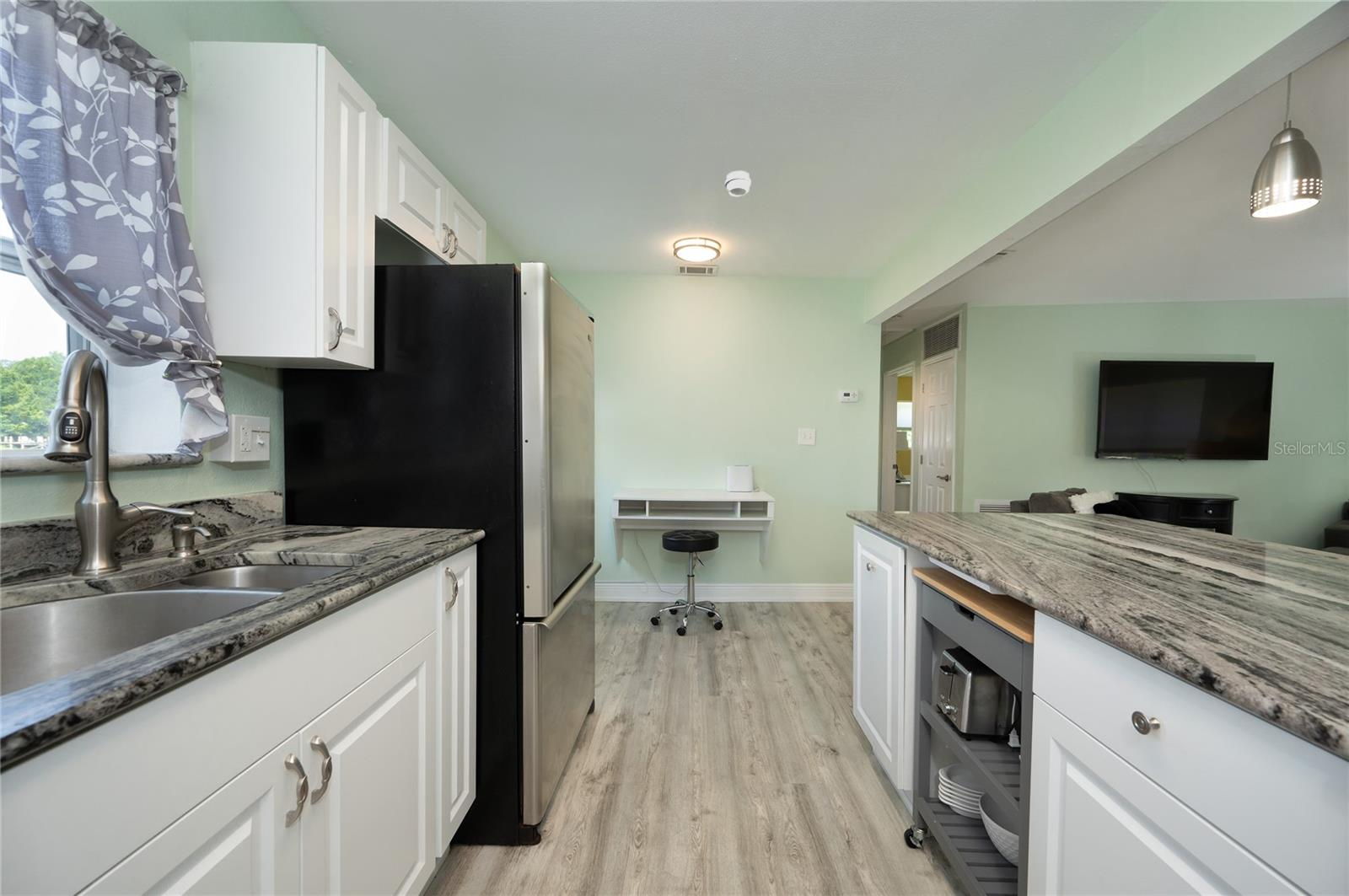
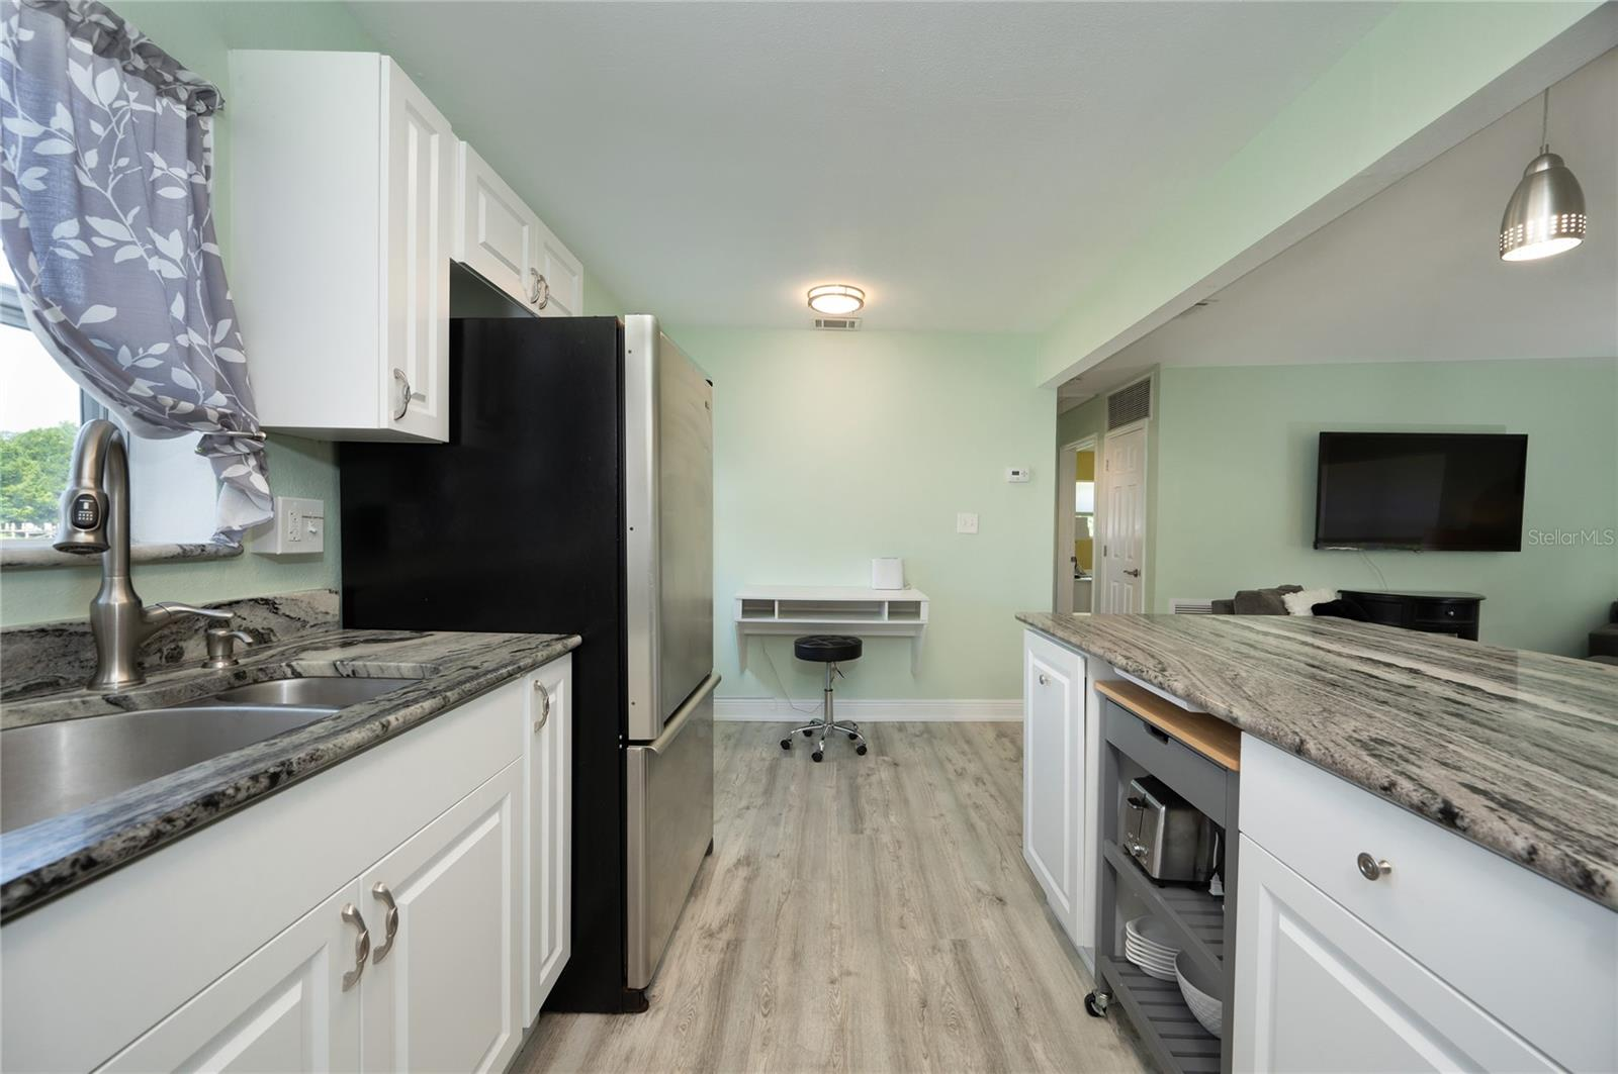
- smoke detector (738, 184)
